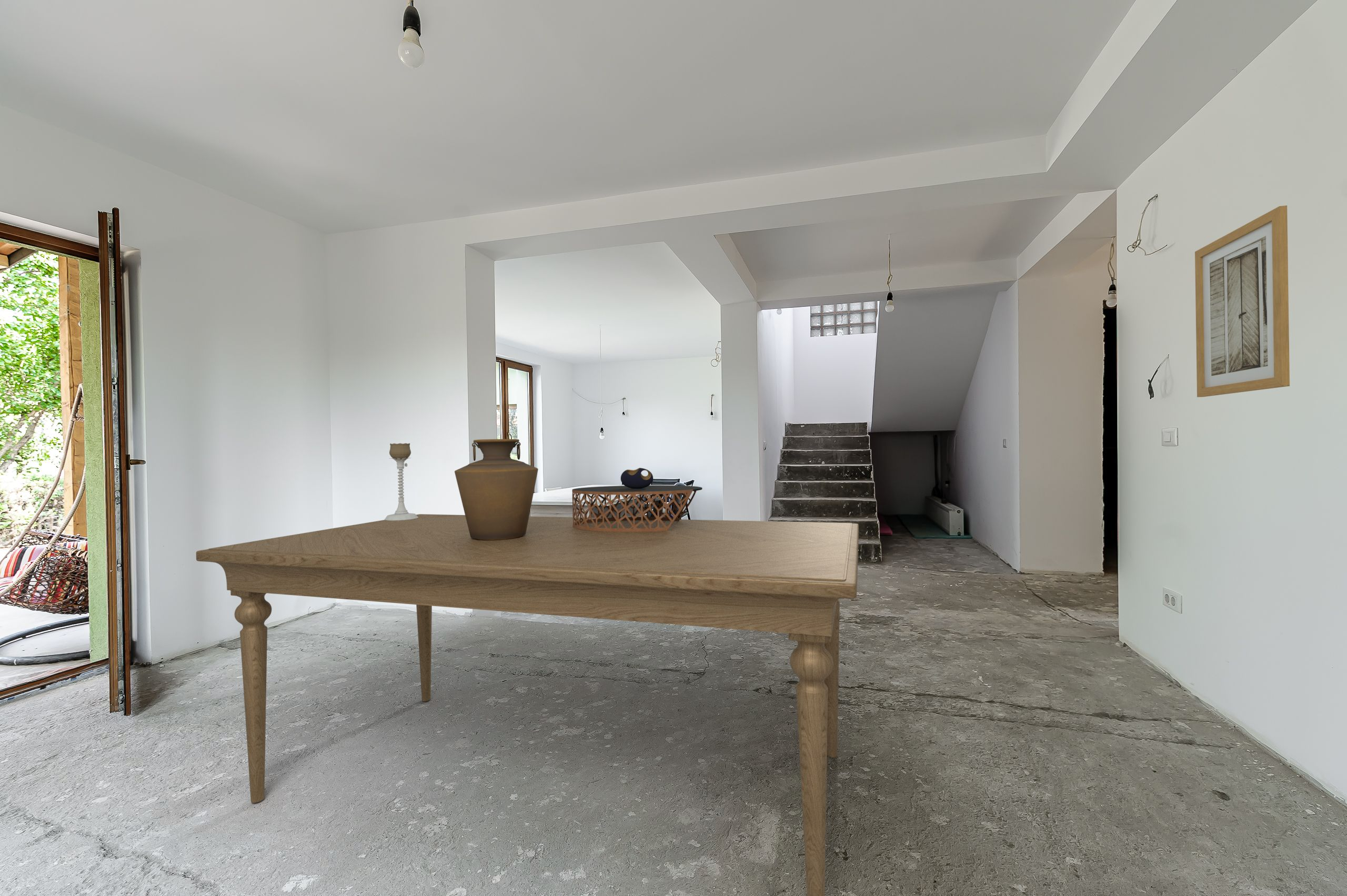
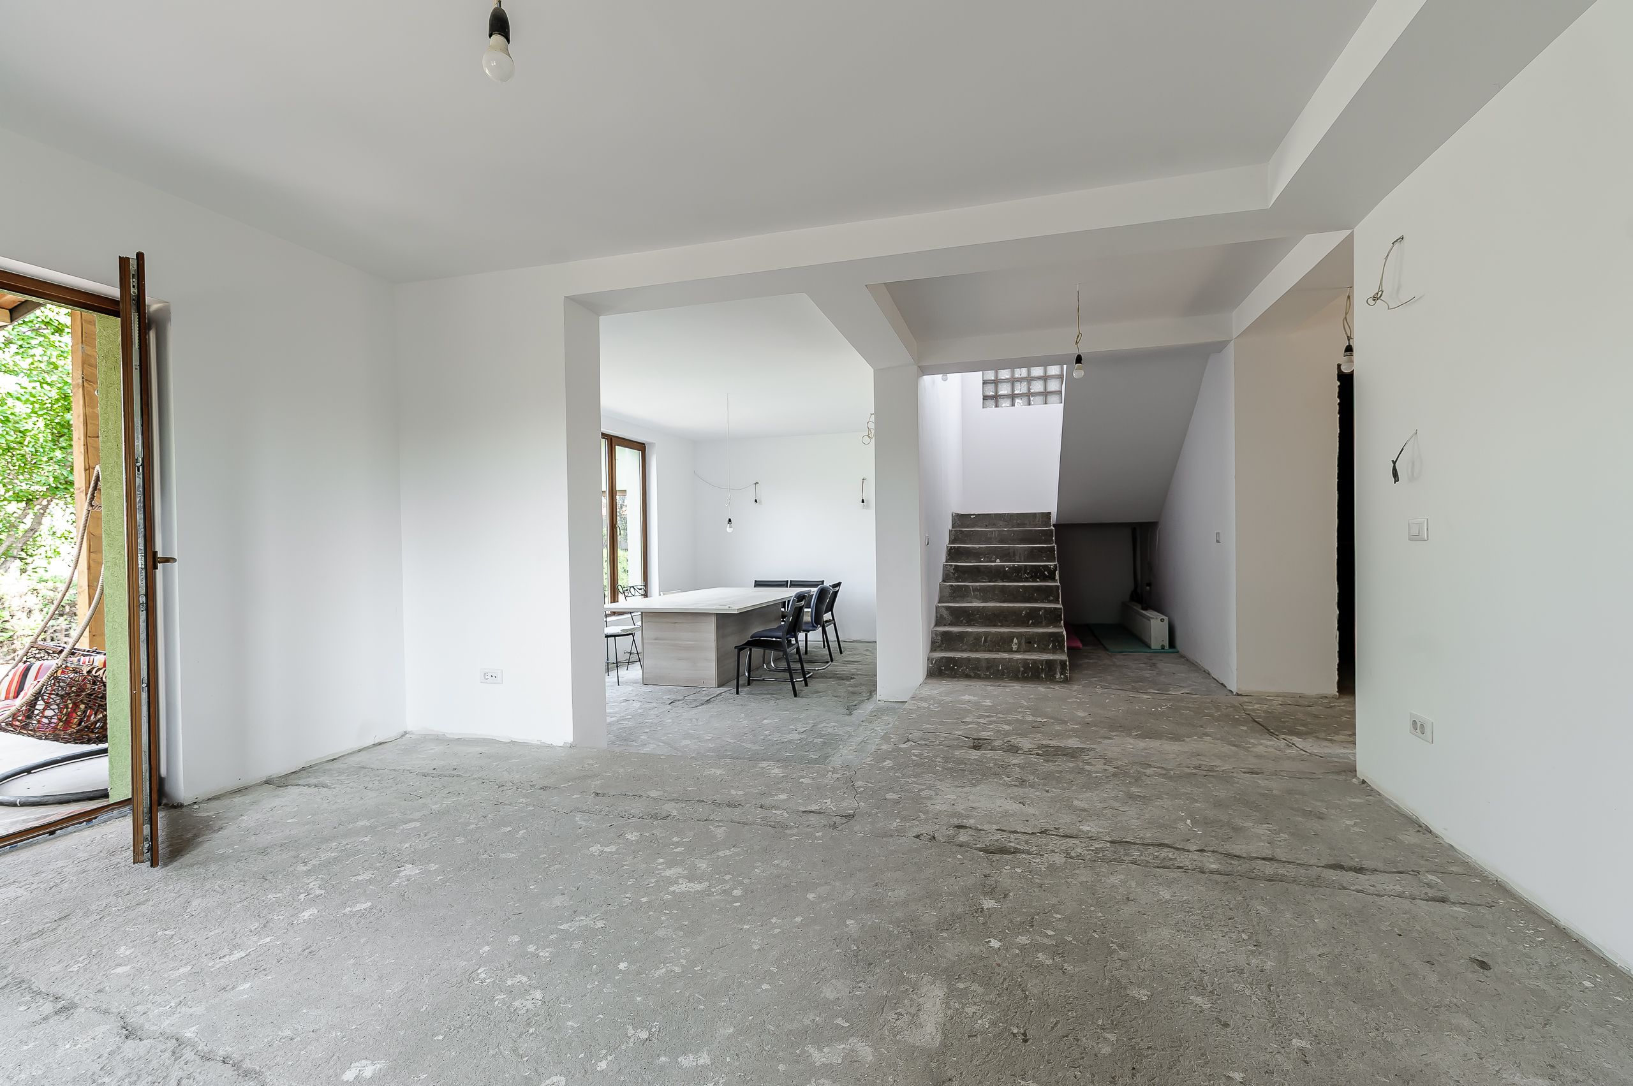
- vase (497, 487)
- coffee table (637, 496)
- candle holder (400, 480)
- wall art (1237, 311)
- dining table (561, 616)
